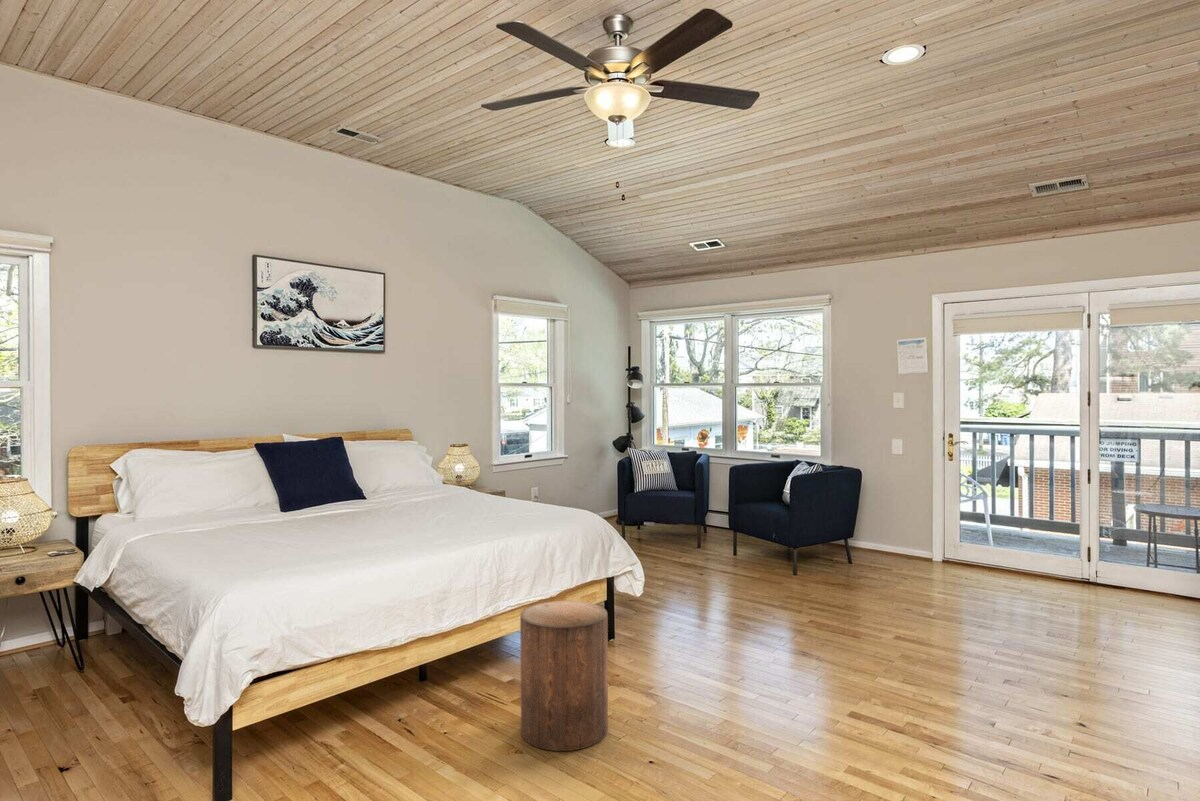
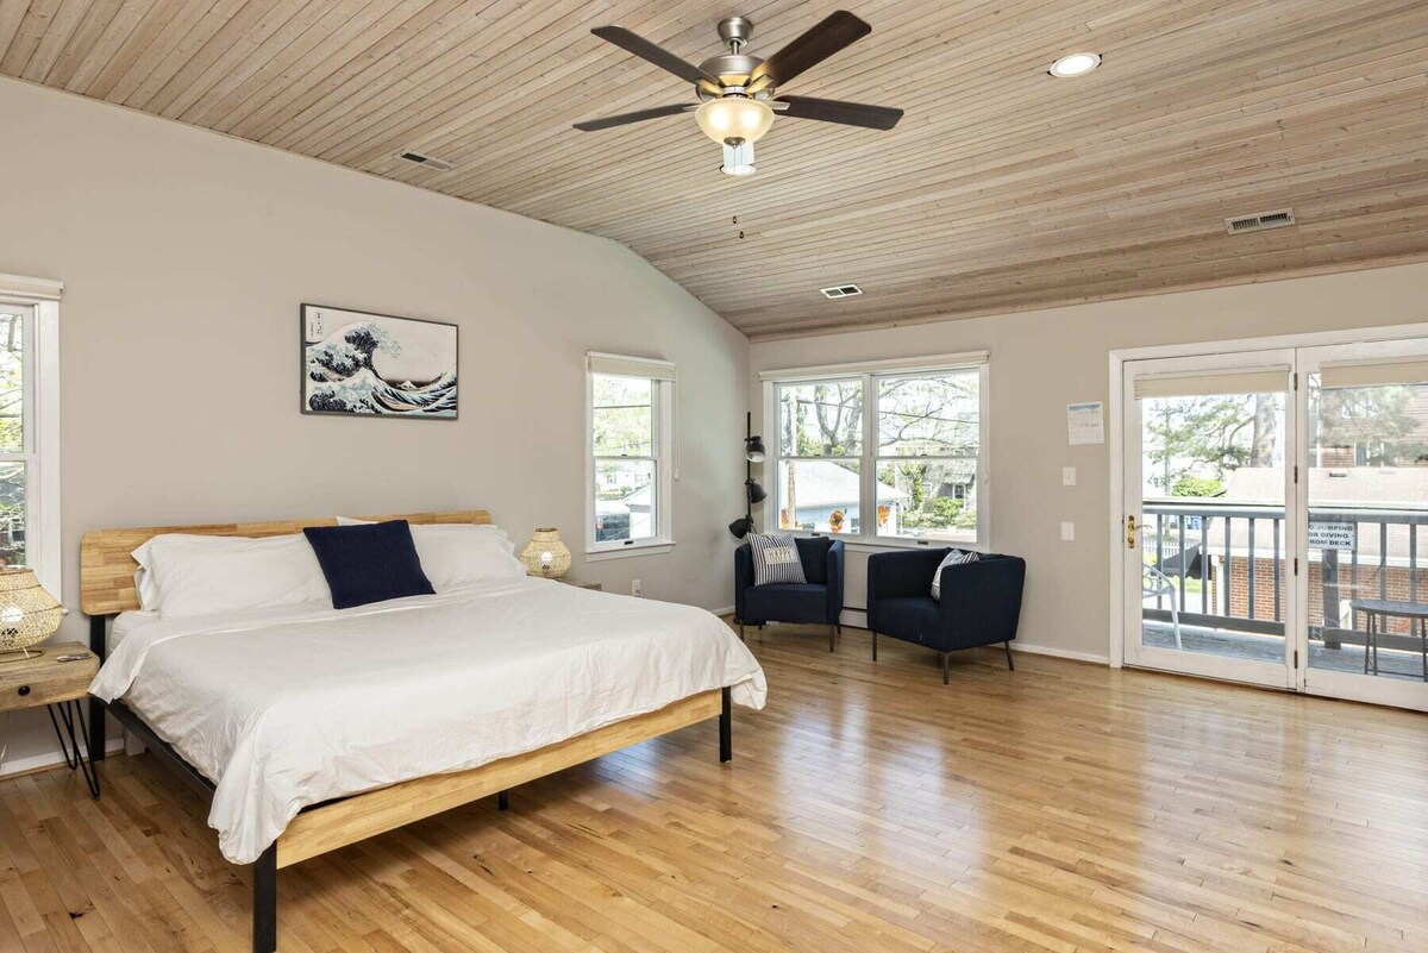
- stool (564, 671)
